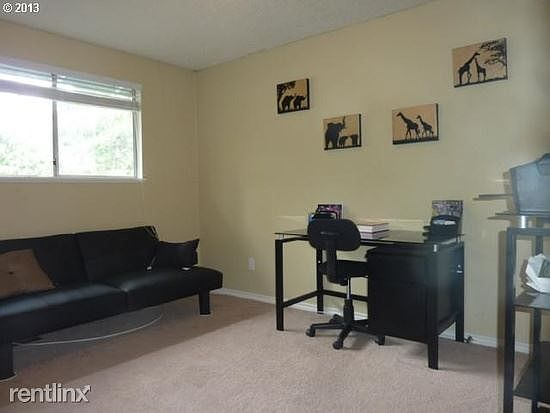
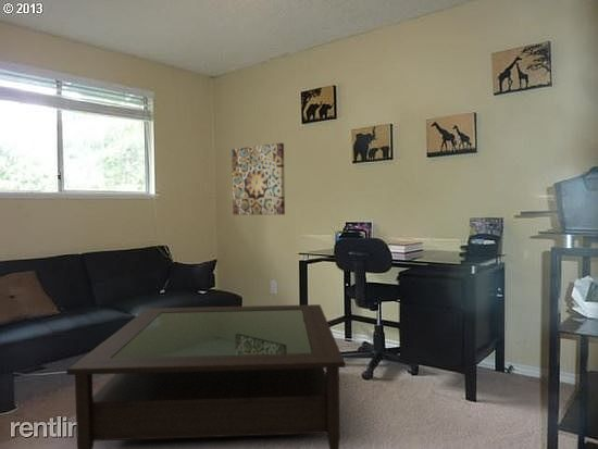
+ coffee table (224, 370)
+ wall art (257, 180)
